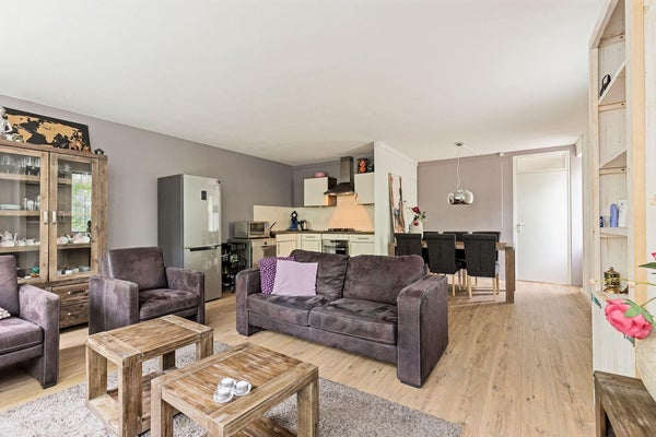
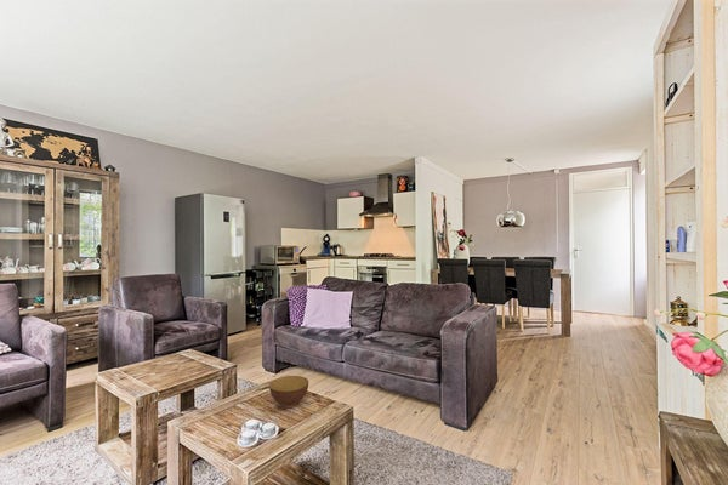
+ bowl (289, 393)
